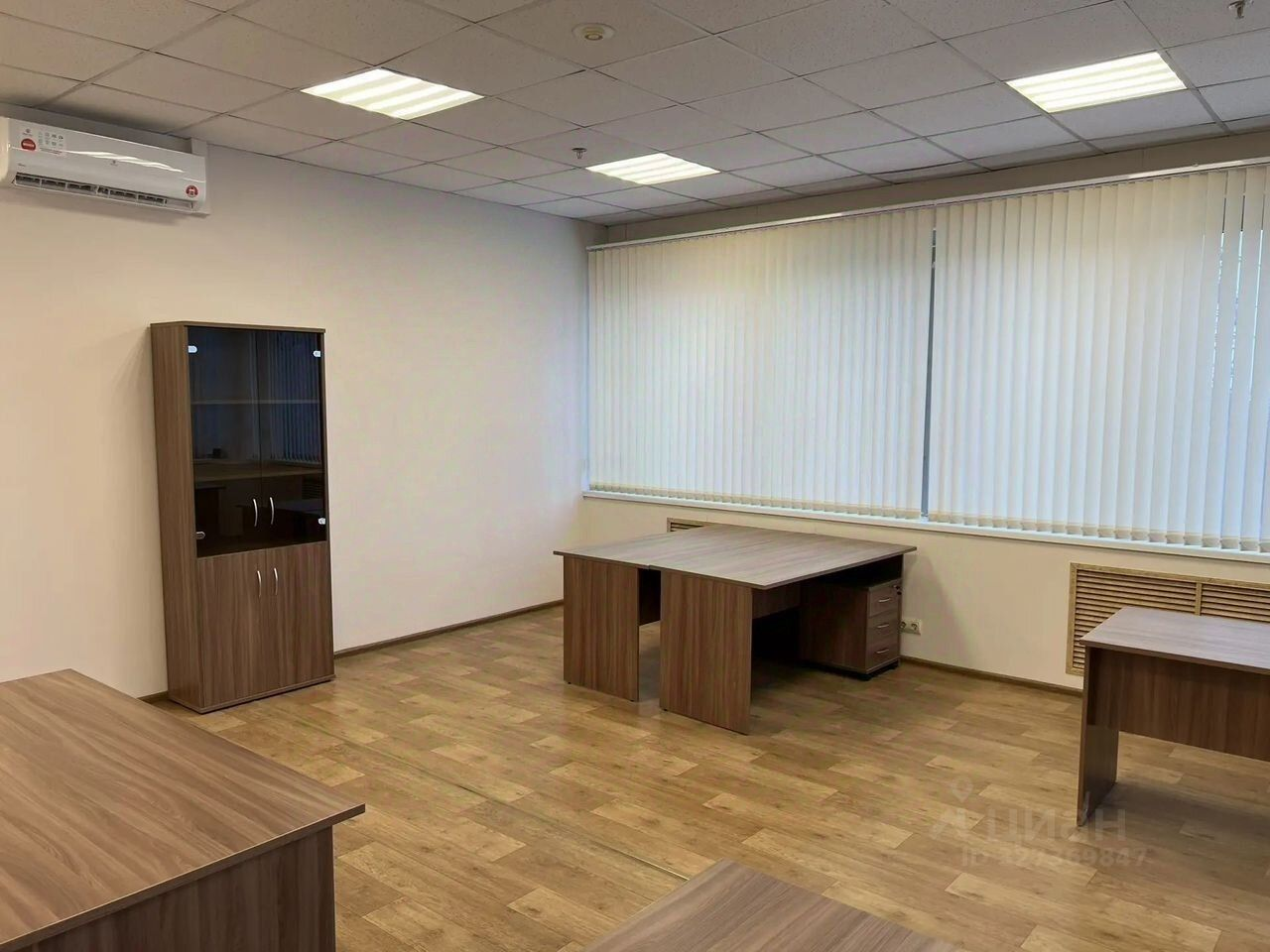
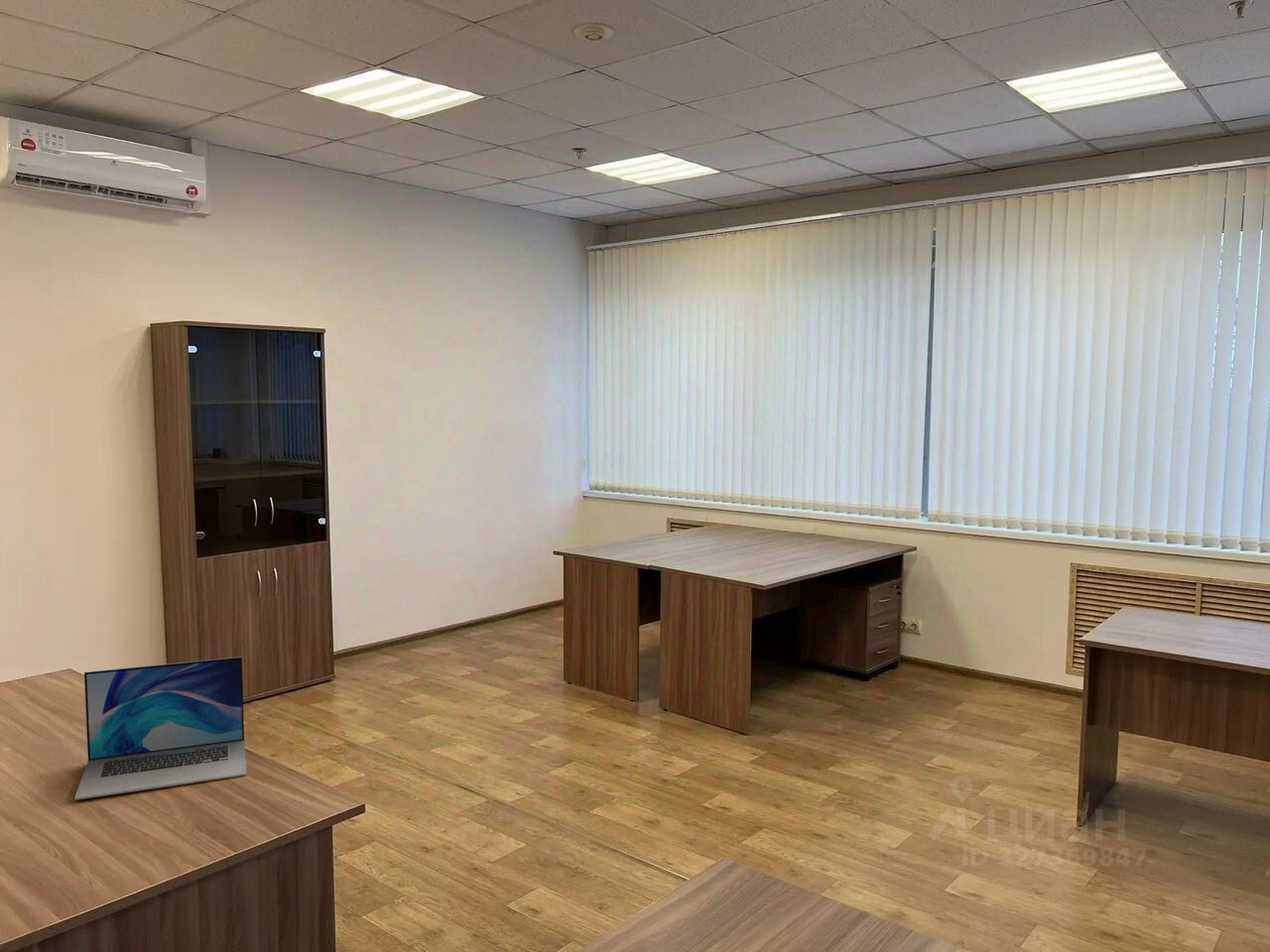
+ laptop (164, 723)
